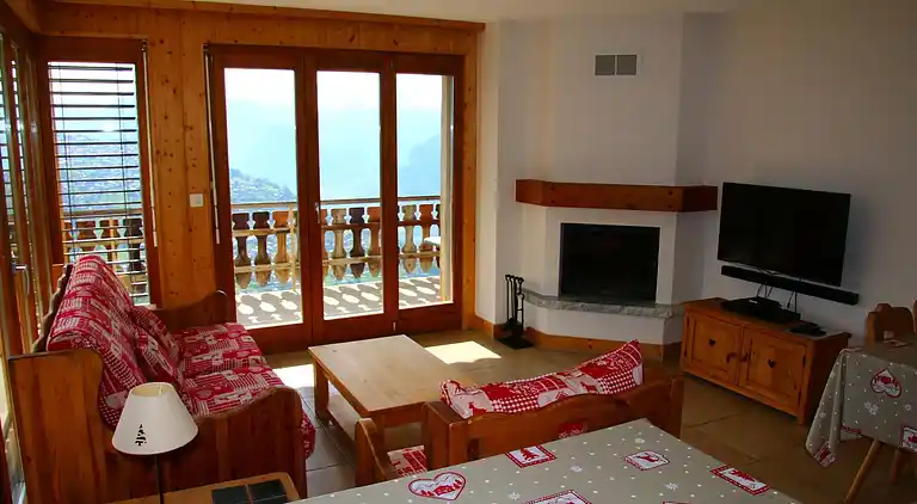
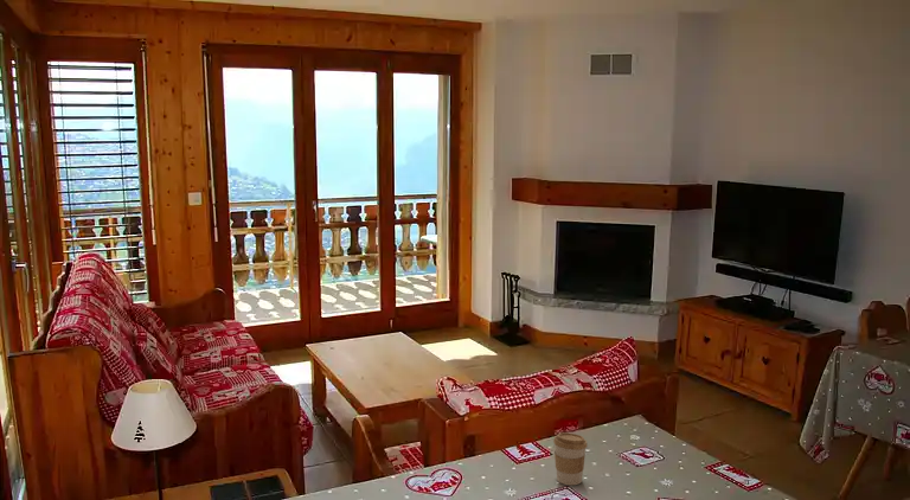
+ coffee cup (569, 457)
